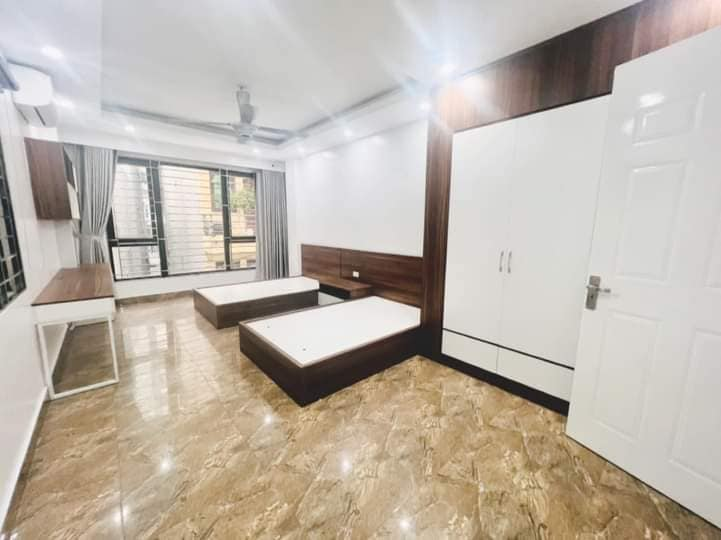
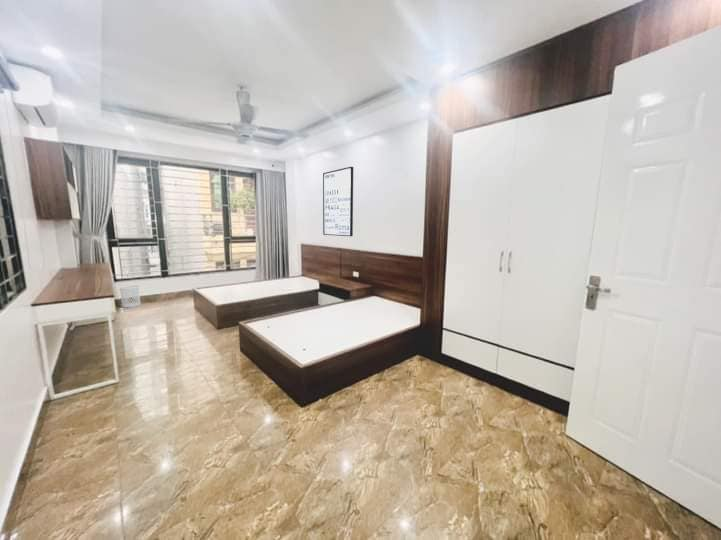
+ wall art (337, 203)
+ wastebasket (130, 296)
